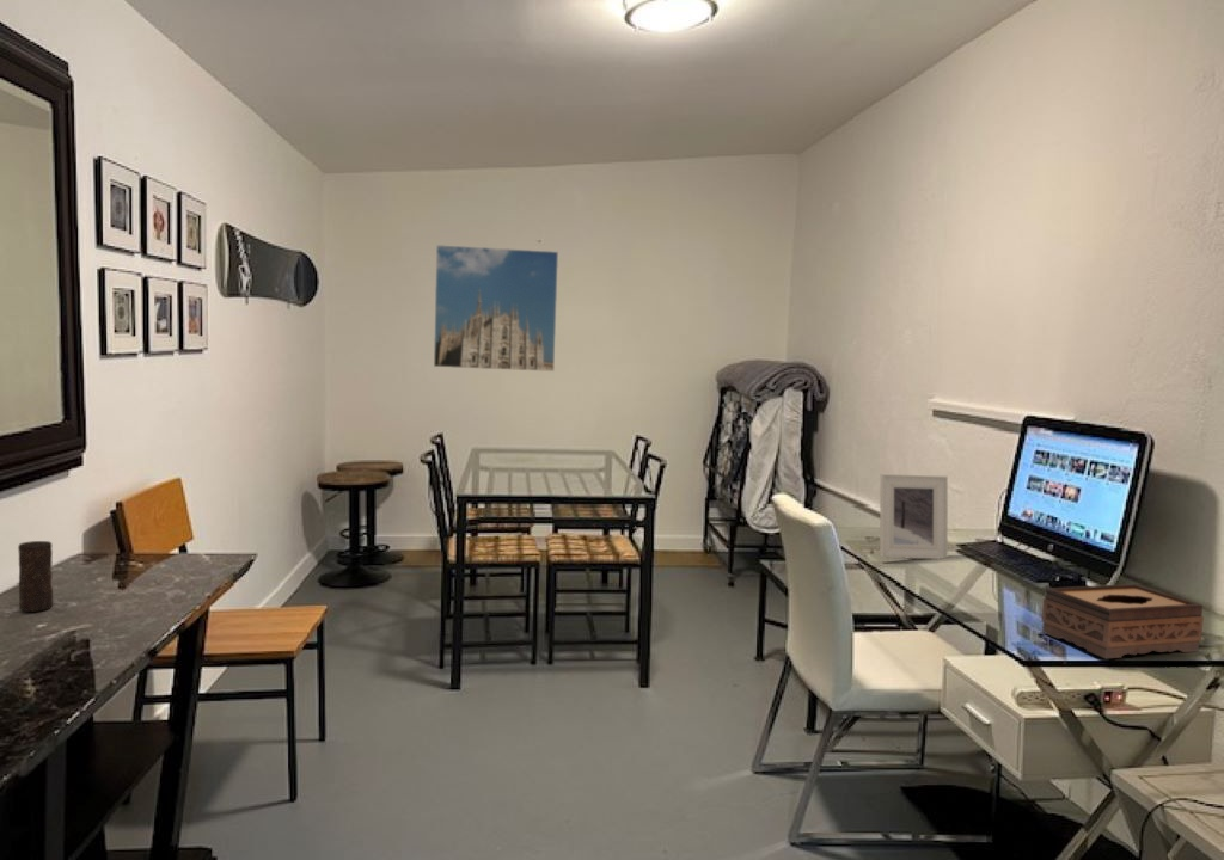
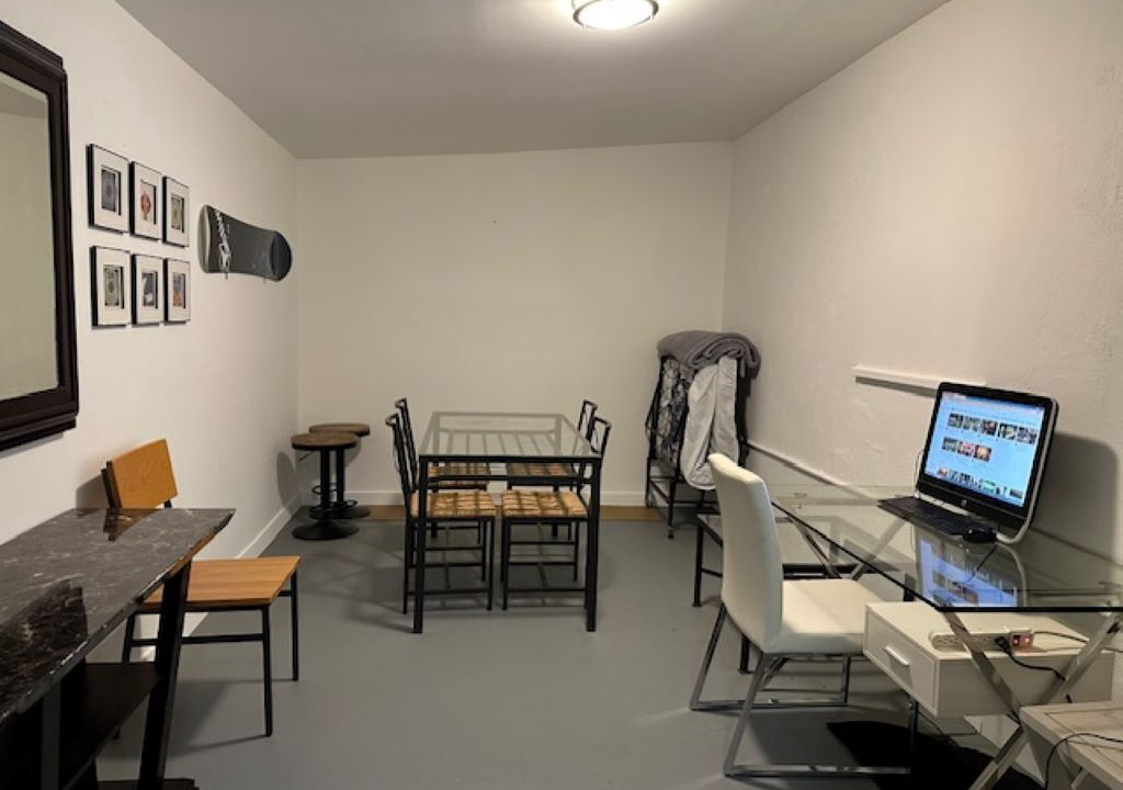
- tissue box (1120, 619)
- candle (35, 576)
- picture frame (911, 515)
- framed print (496, 308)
